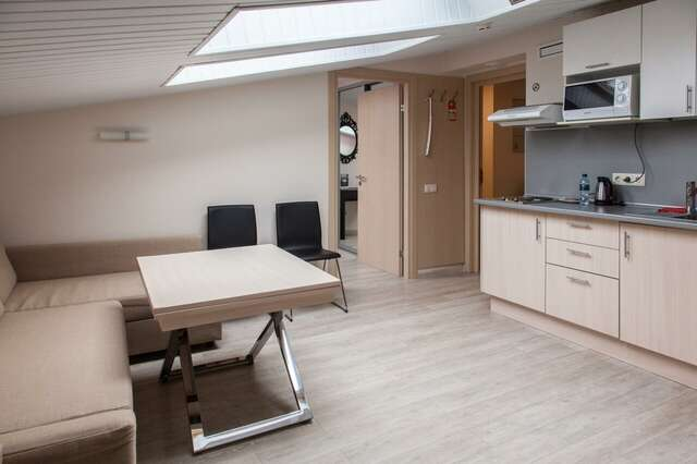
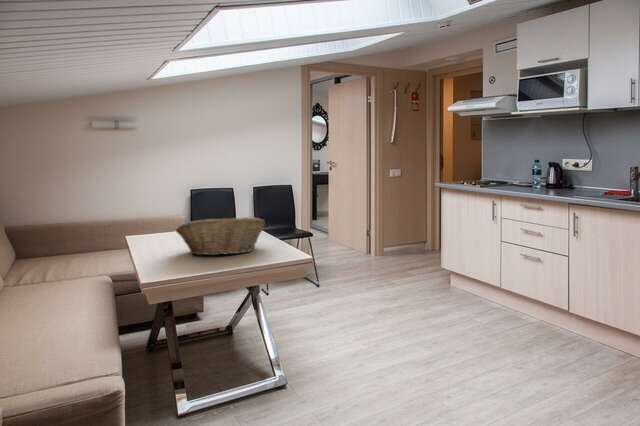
+ fruit basket (221, 234)
